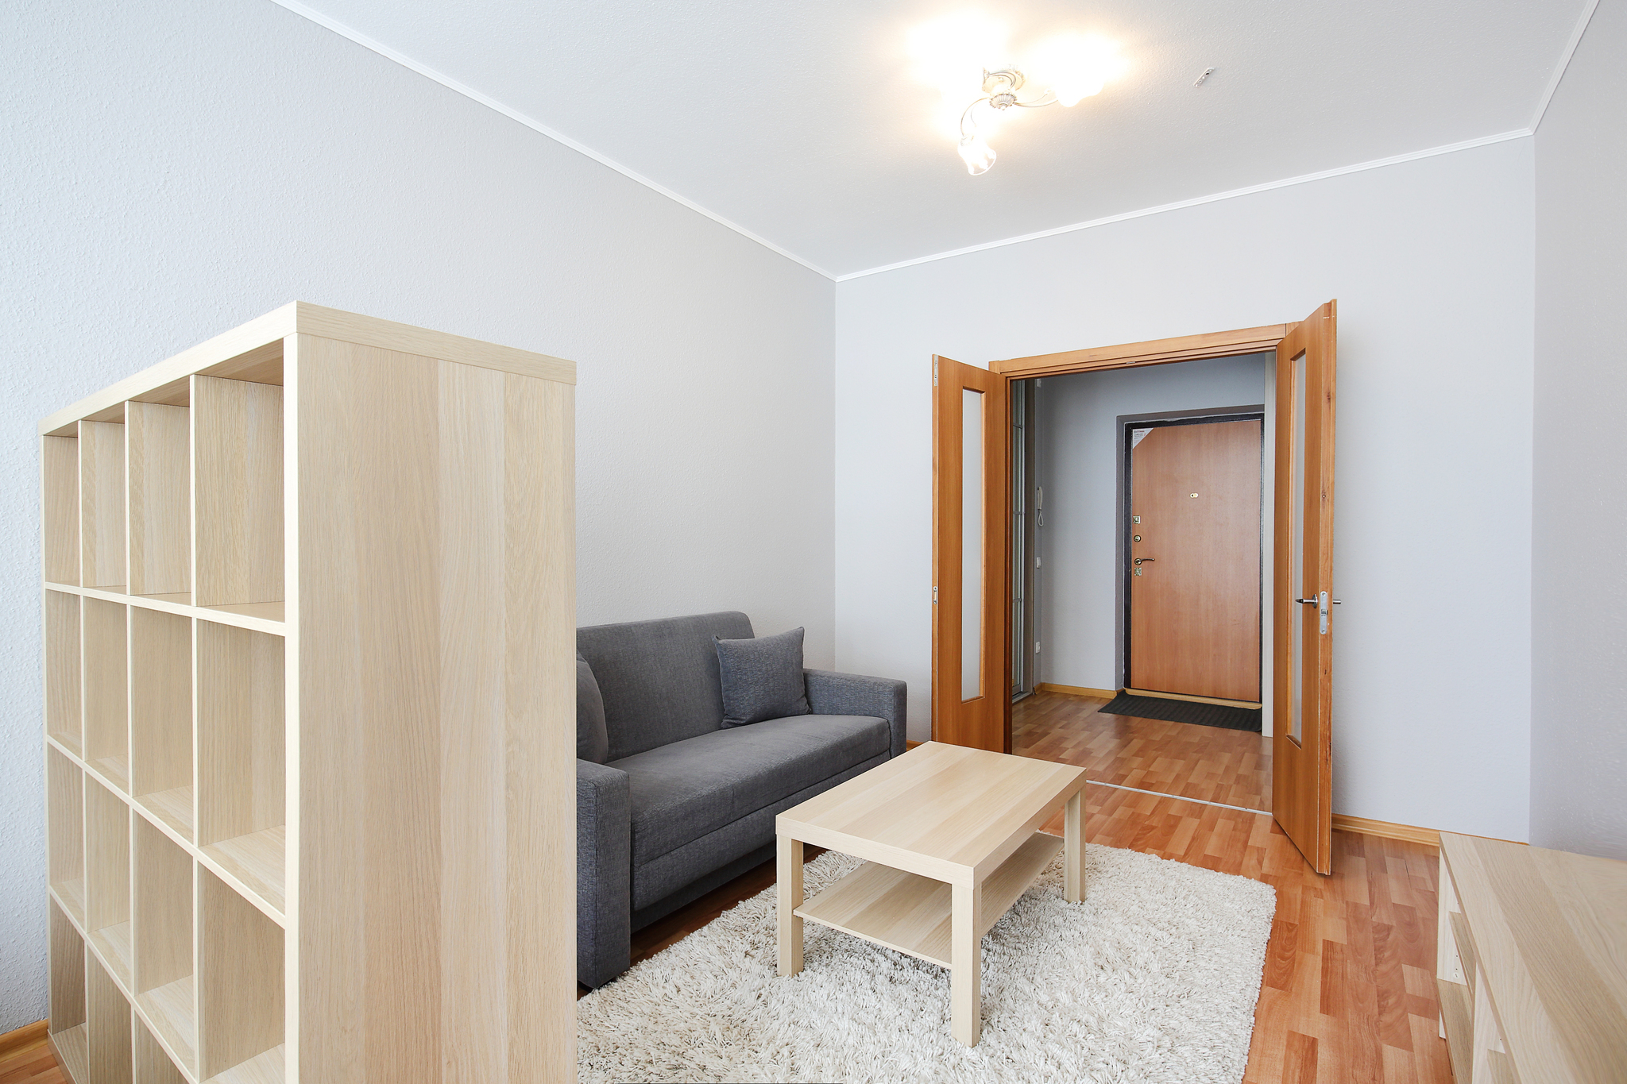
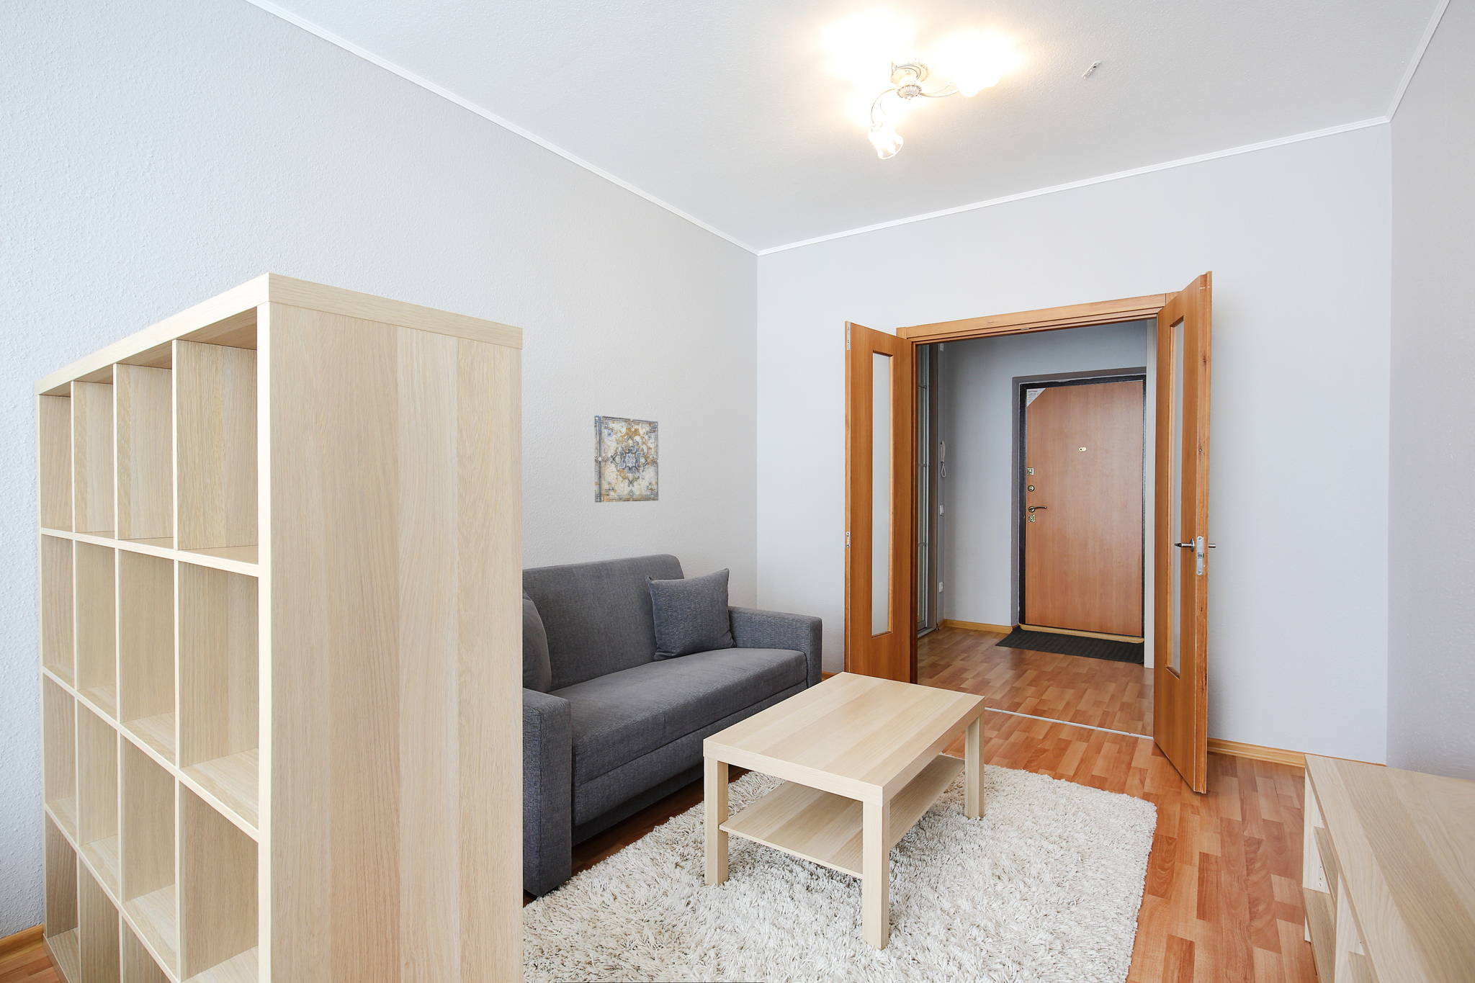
+ wall art (627, 460)
